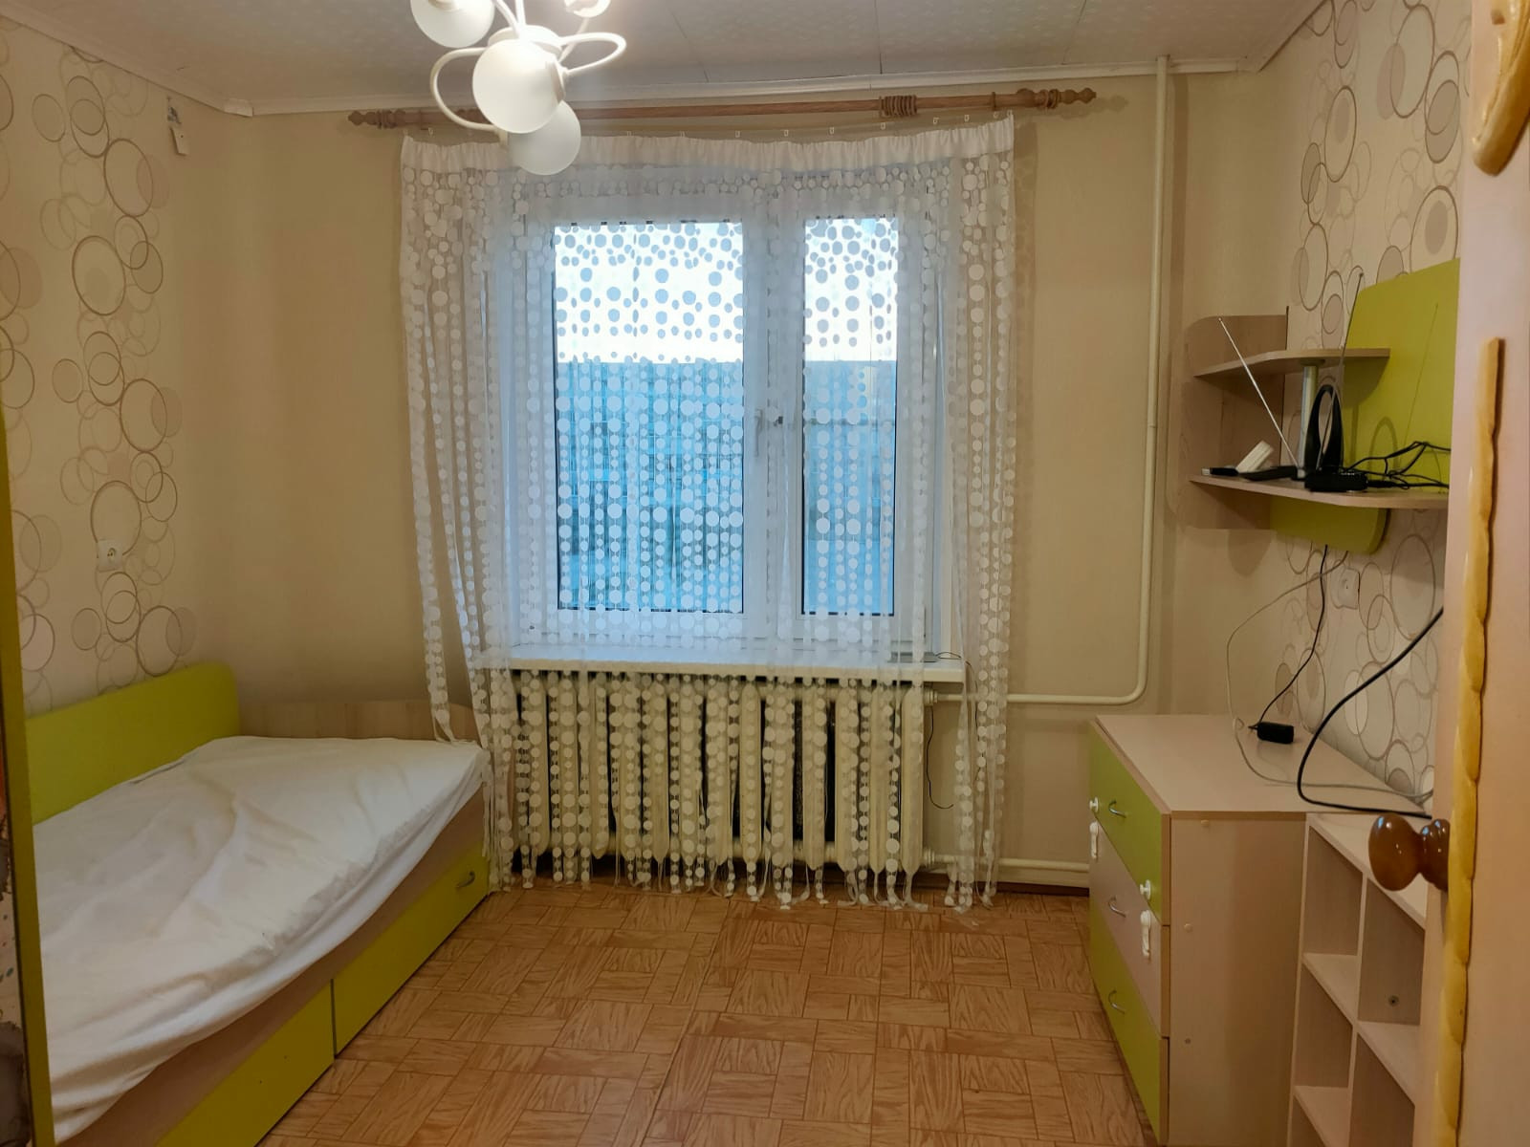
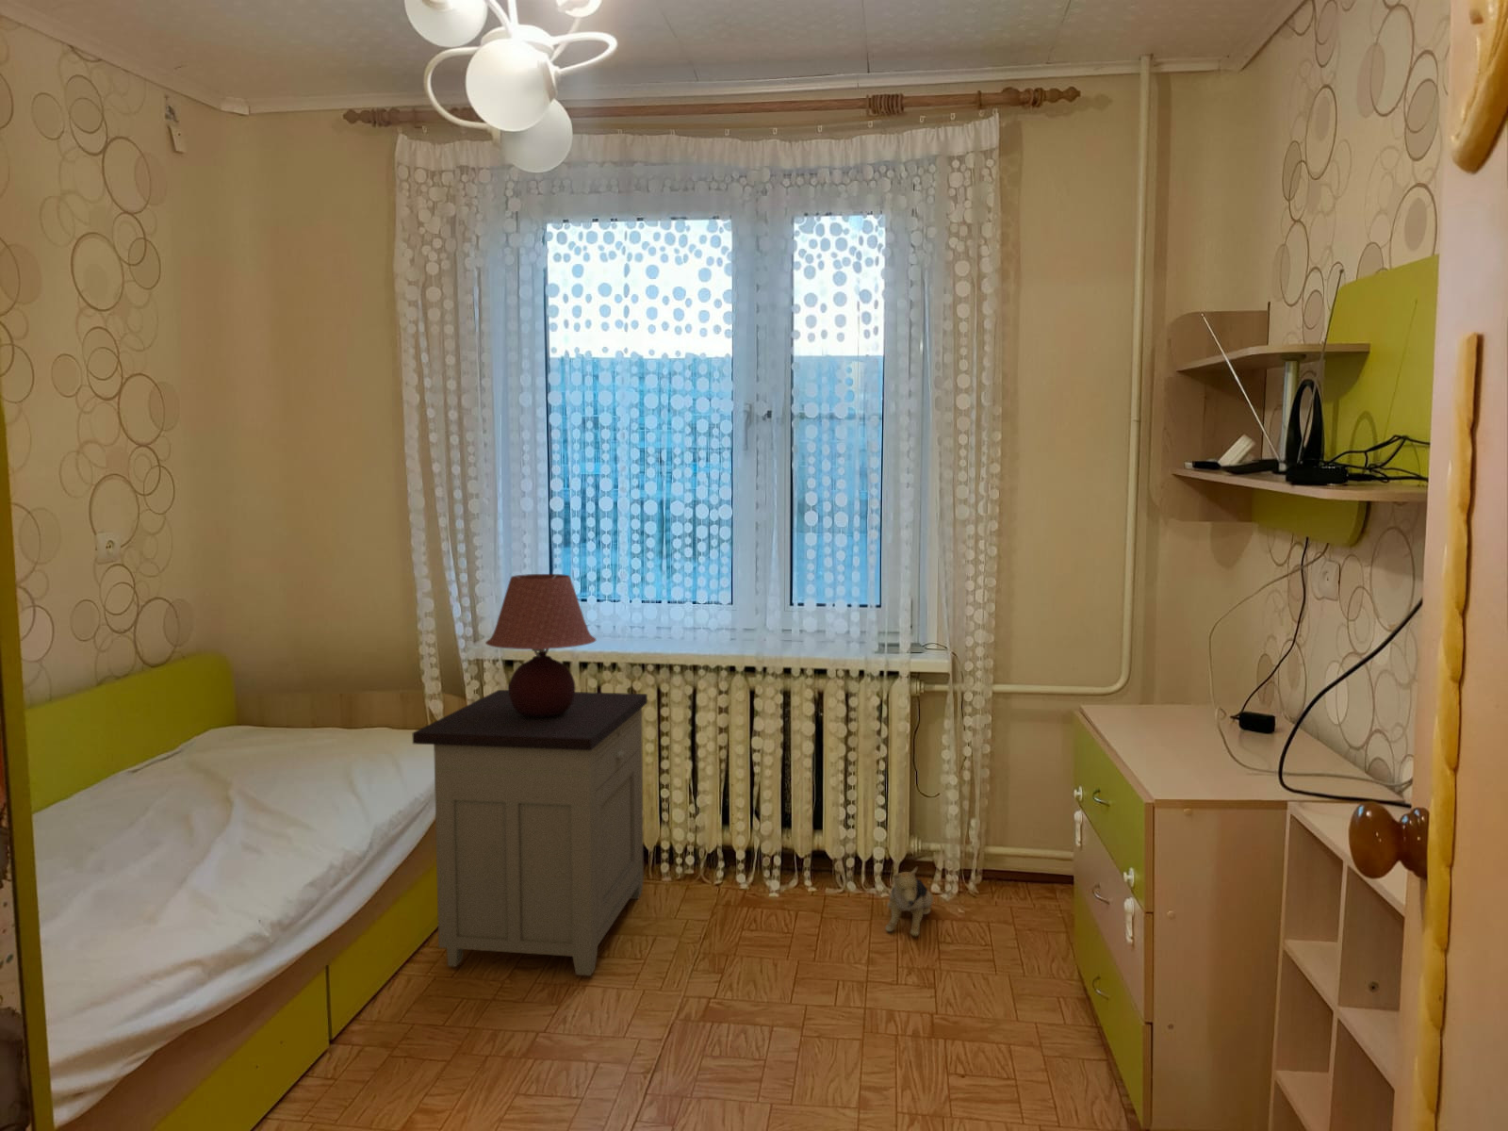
+ table lamp (541, 645)
+ plush toy (910, 886)
+ nightstand (541, 821)
